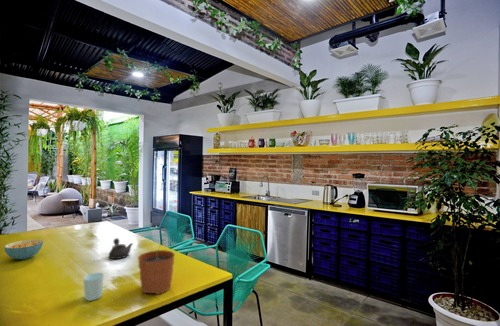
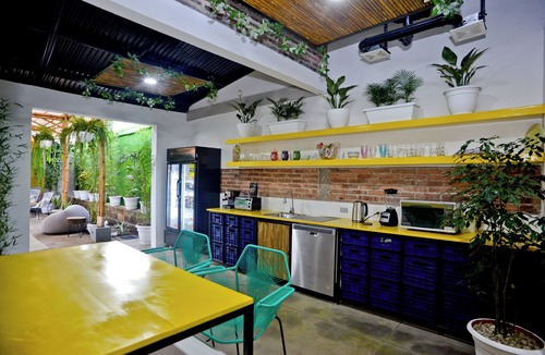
- cup (93, 286)
- cereal bowl (24, 250)
- plant pot (156, 263)
- teapot (119, 248)
